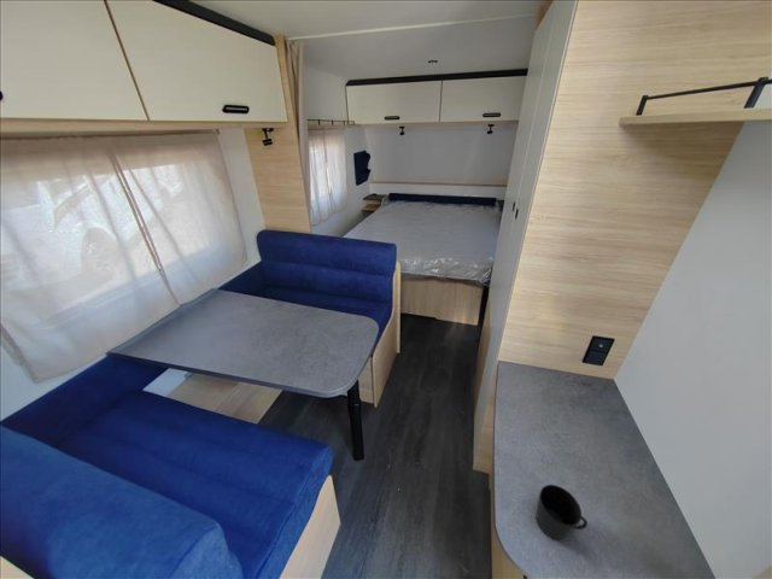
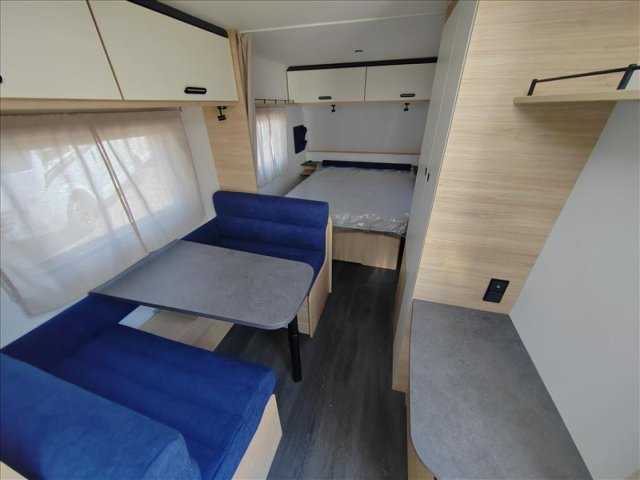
- cup (560, 515)
